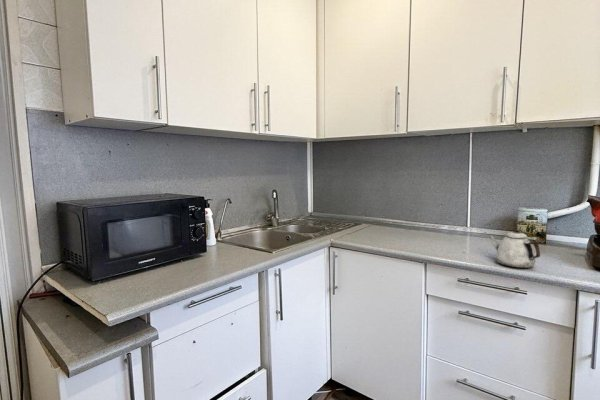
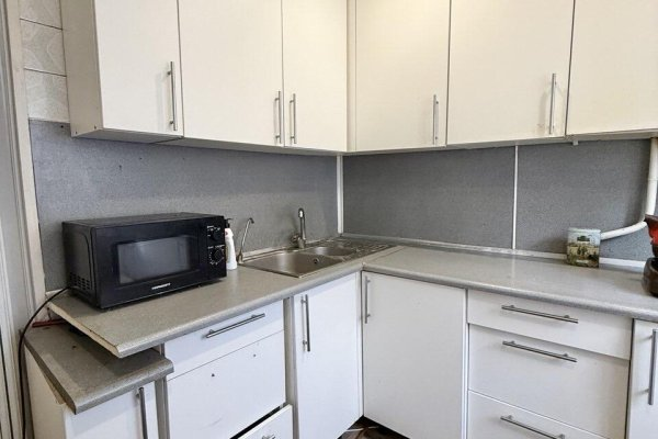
- teapot (512, 246)
